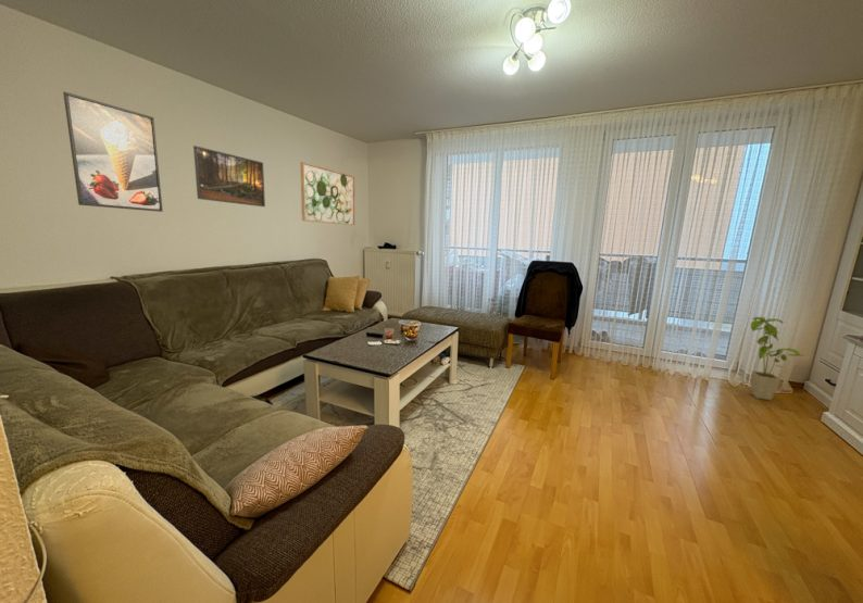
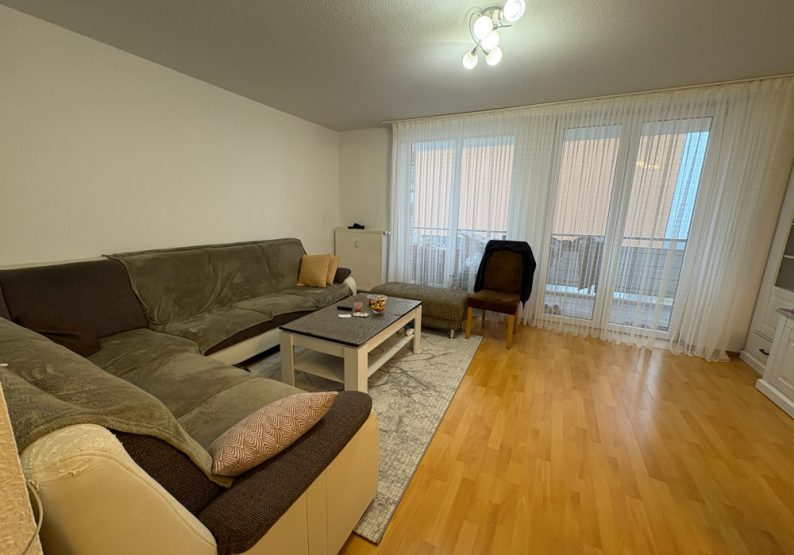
- wall art (330, 197)
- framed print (117, 158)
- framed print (233, 179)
- house plant (767, 359)
